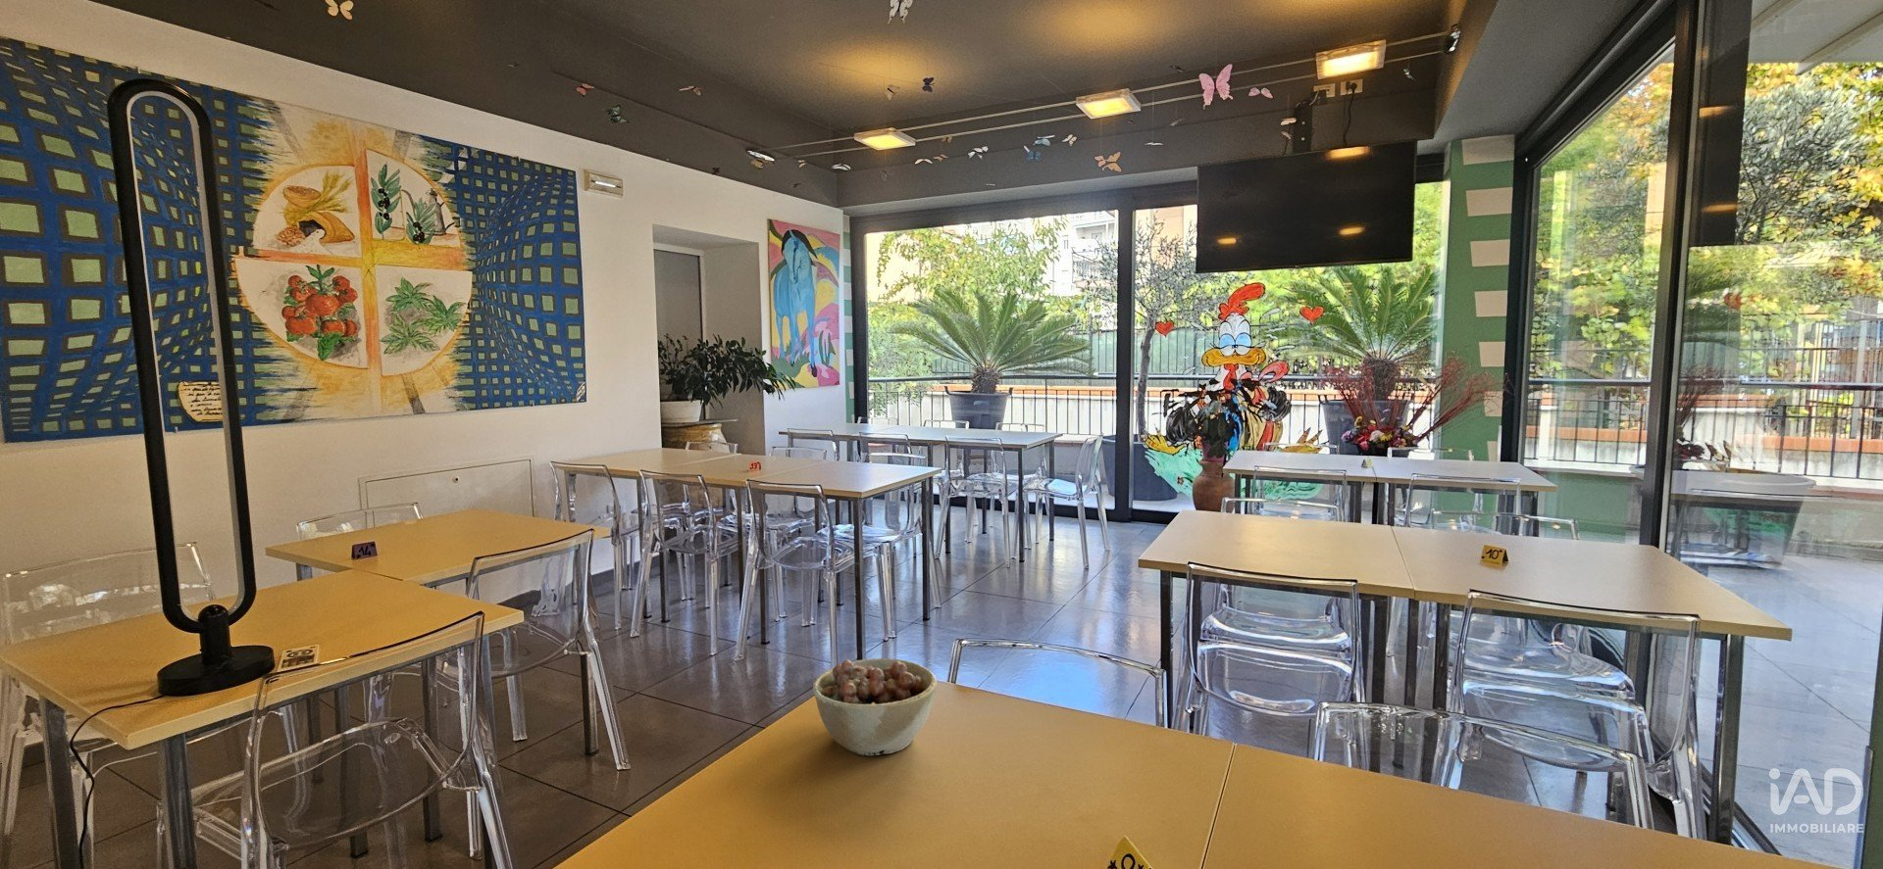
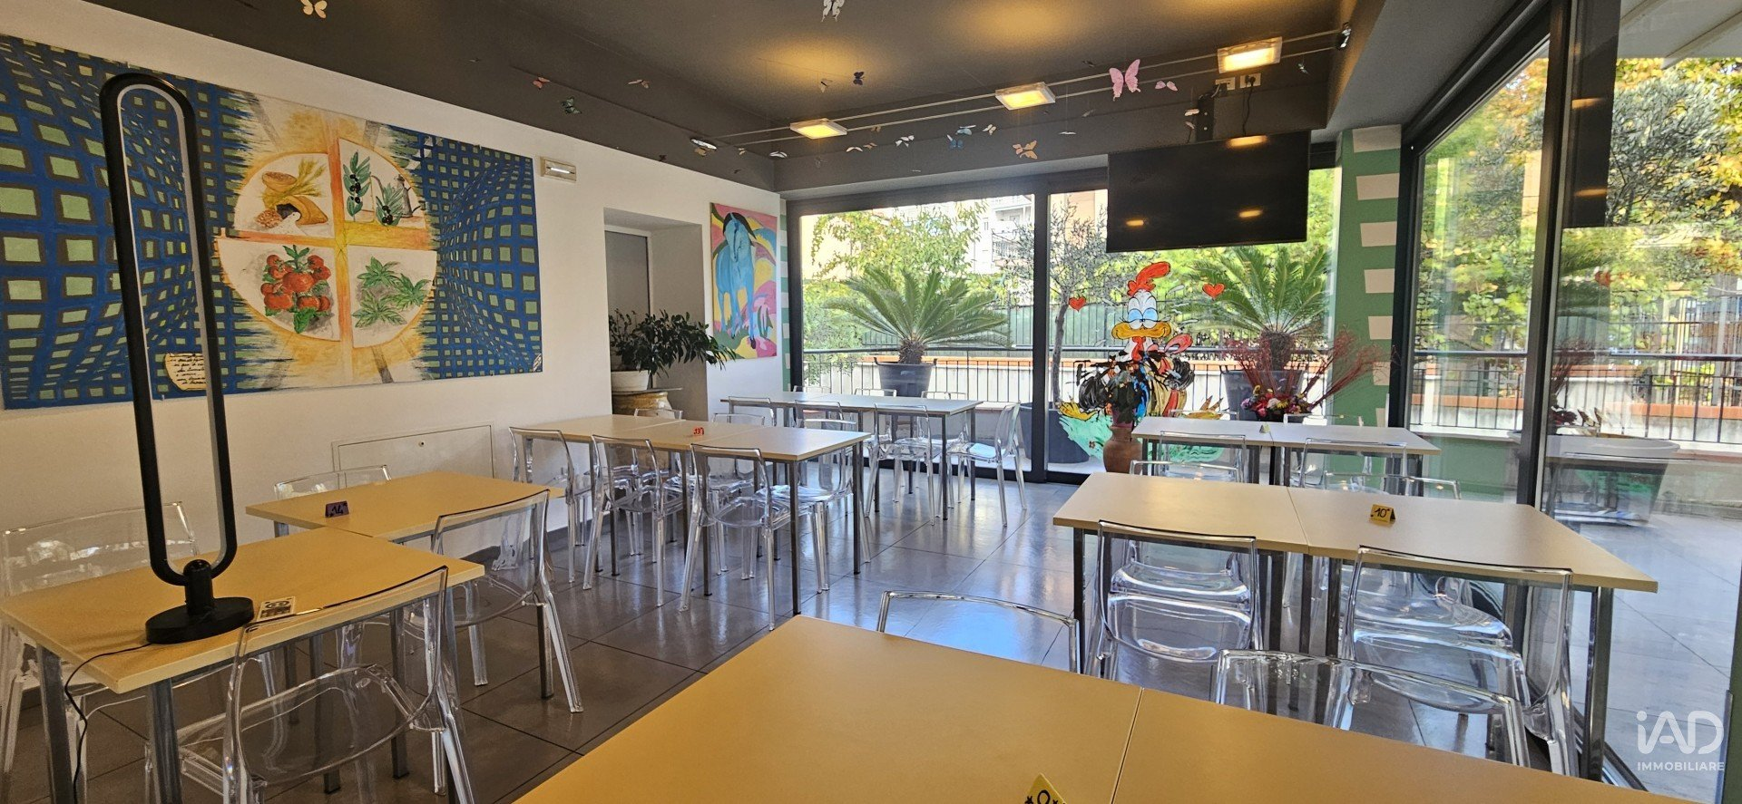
- bowl (874, 699)
